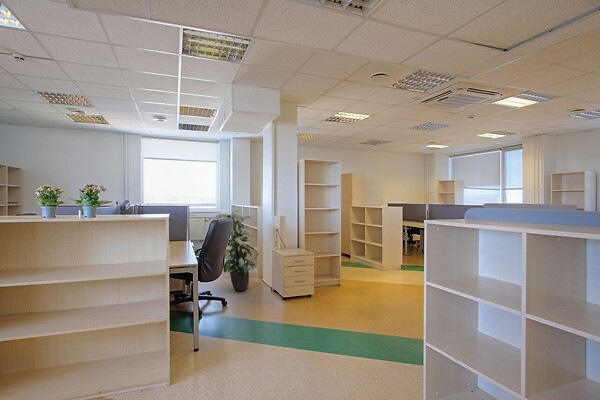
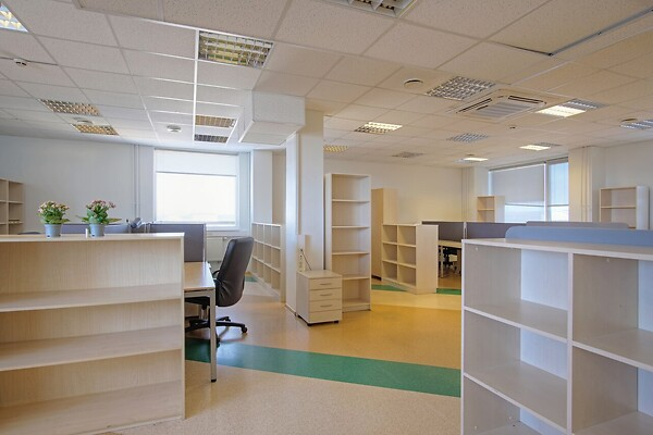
- indoor plant (236, 250)
